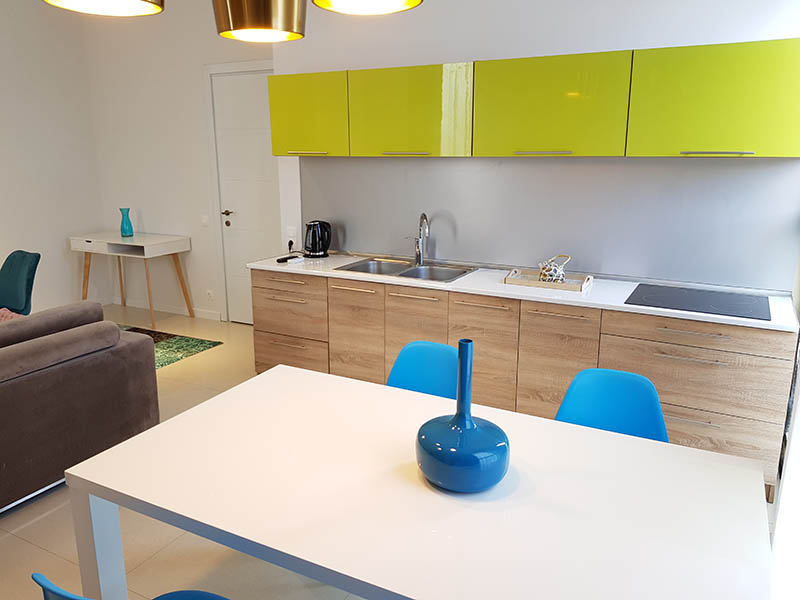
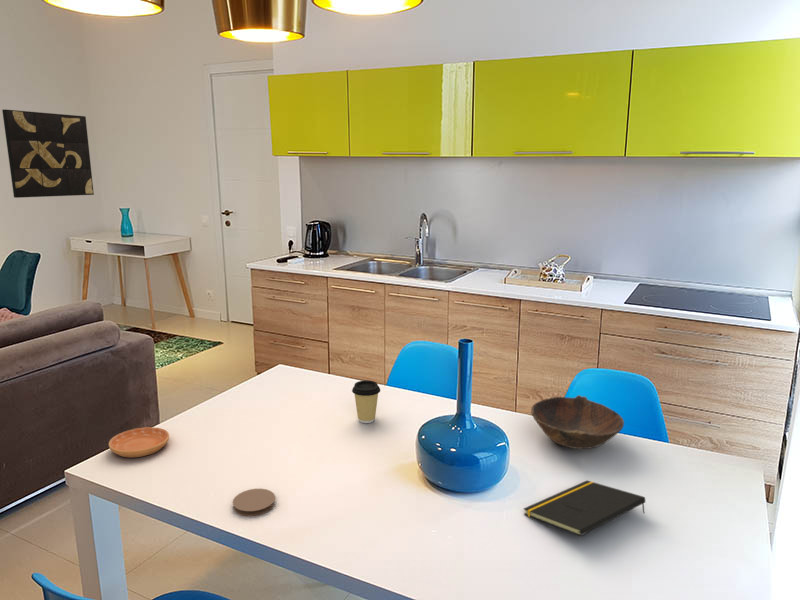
+ saucer (139, 443)
+ wall art (51, 155)
+ coffee cup (366, 402)
+ coaster (254, 502)
+ bowl (575, 427)
+ notepad (584, 505)
